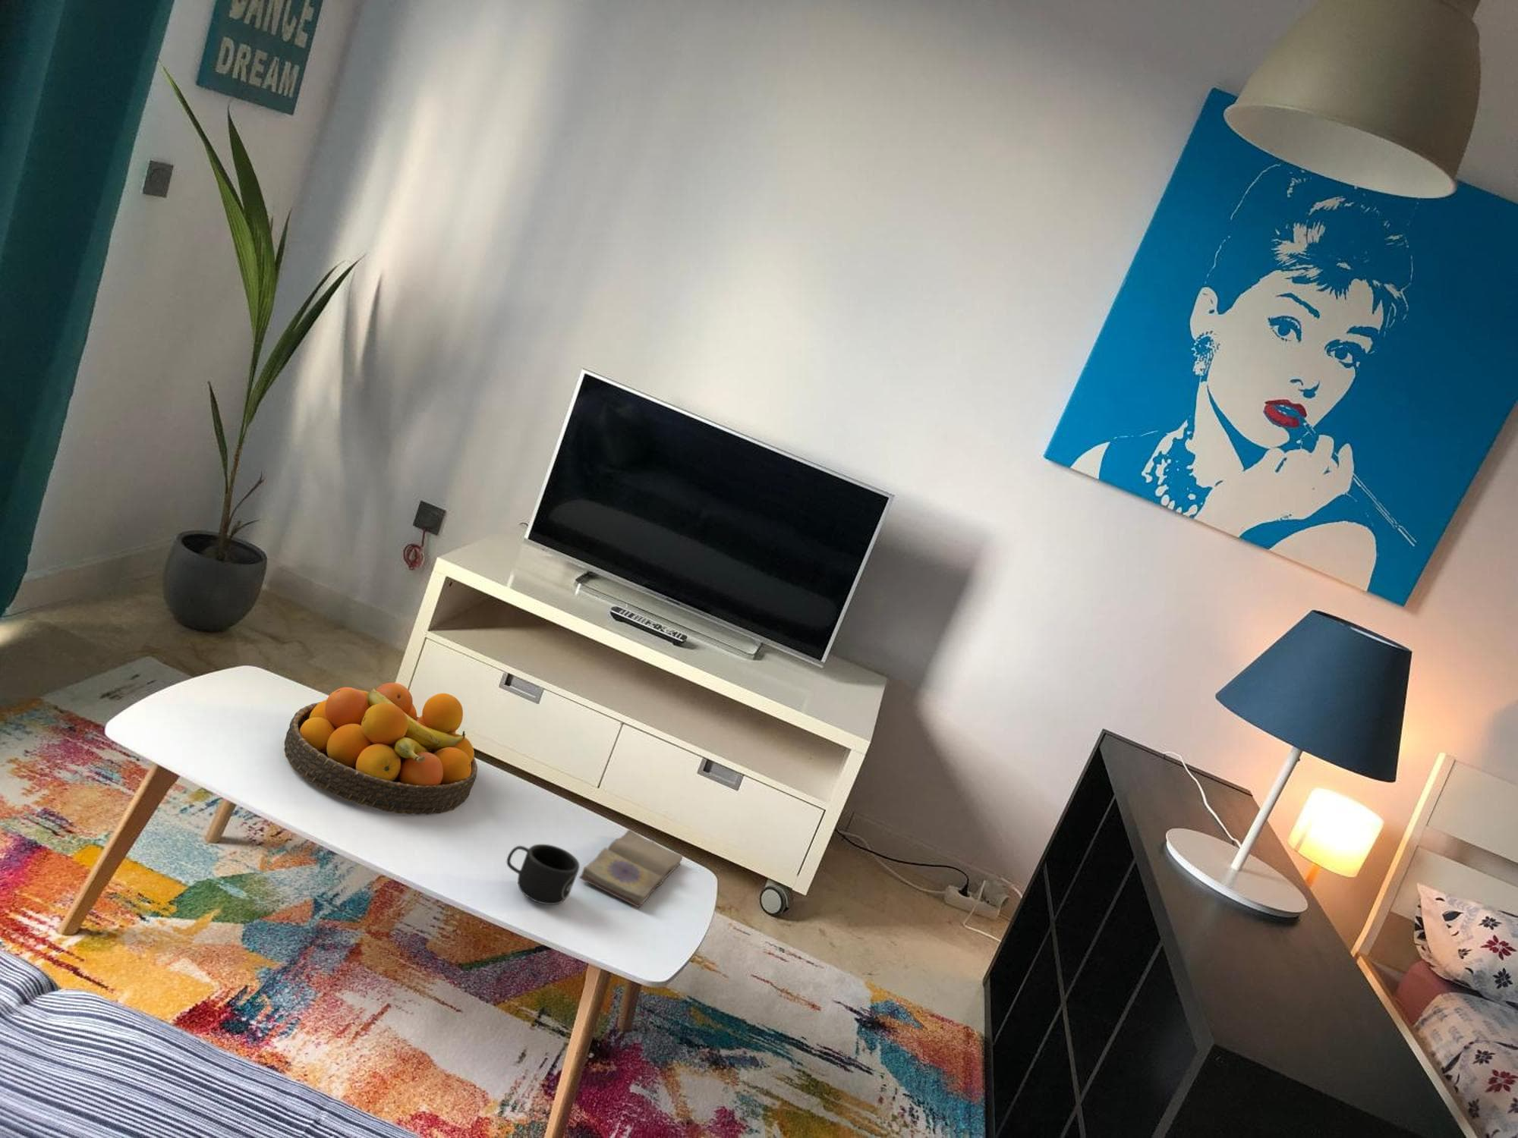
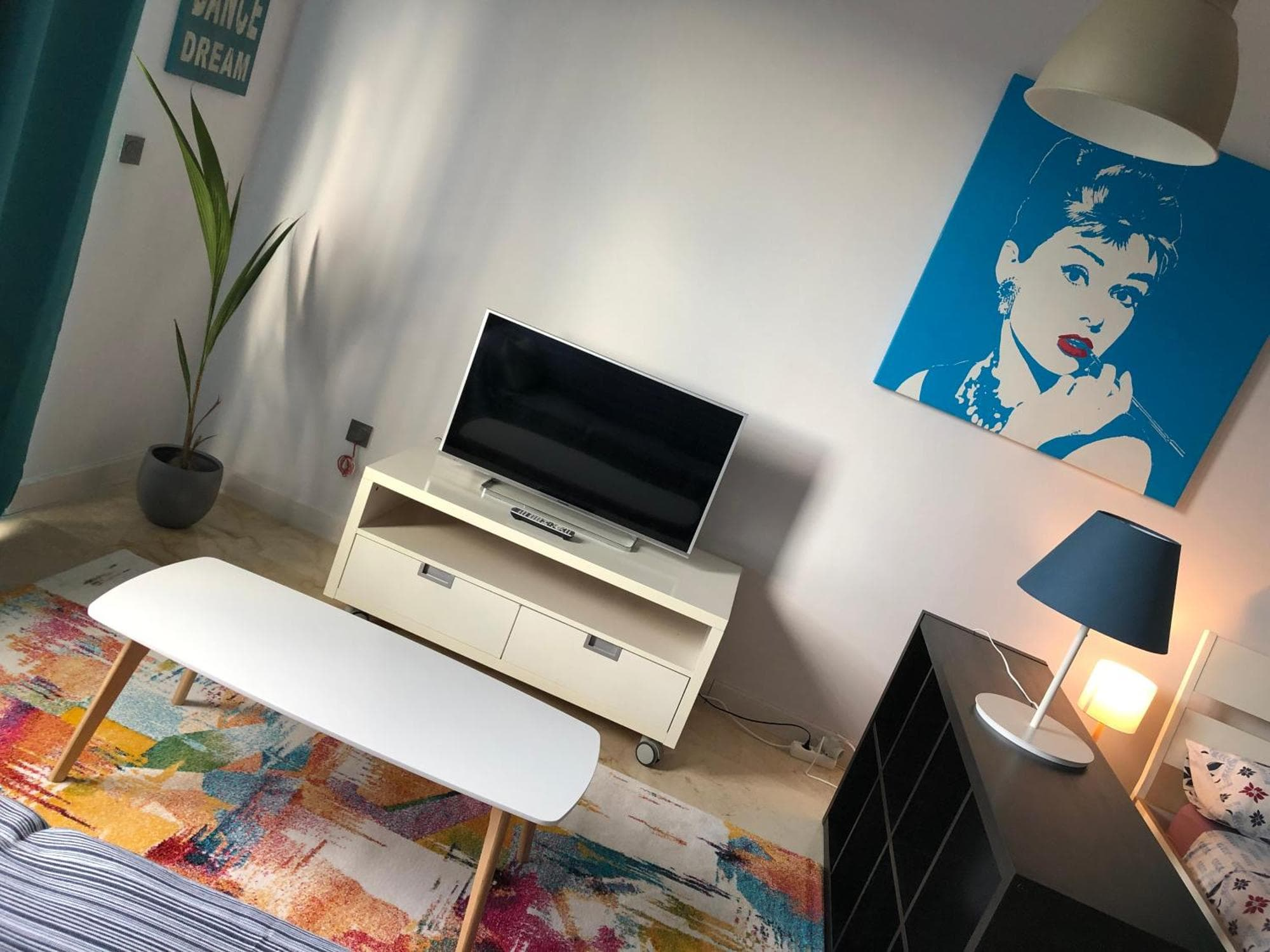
- fruit bowl (392, 730)
- diary (633, 864)
- mug (539, 873)
